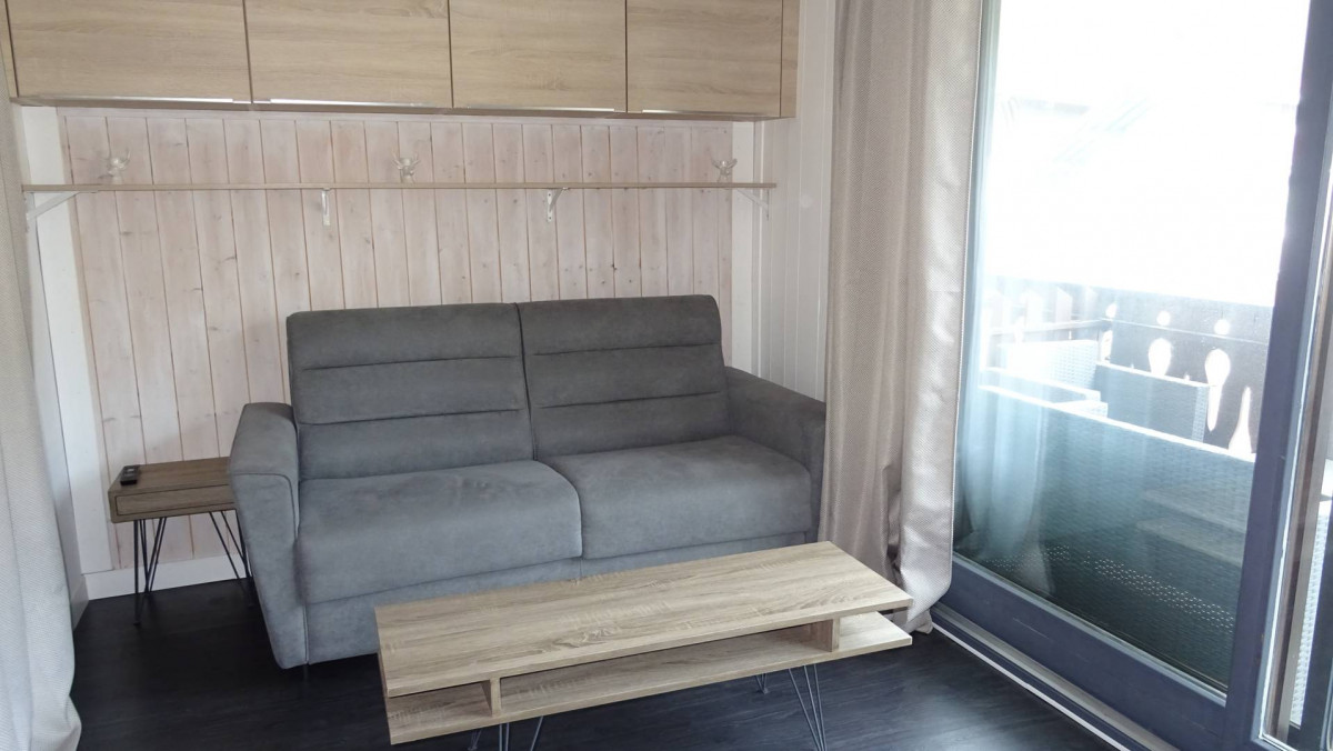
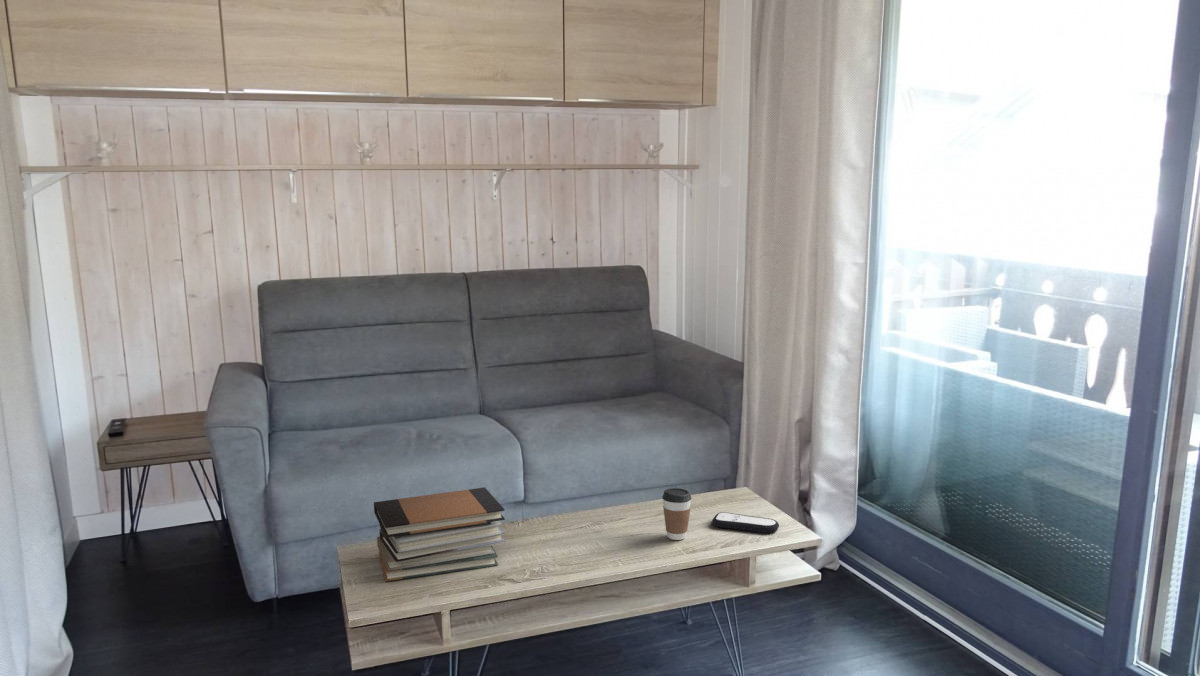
+ remote control (745, 522)
+ book stack (439, 533)
+ coffee cup (676, 514)
